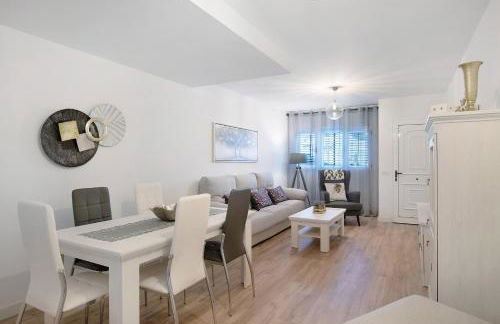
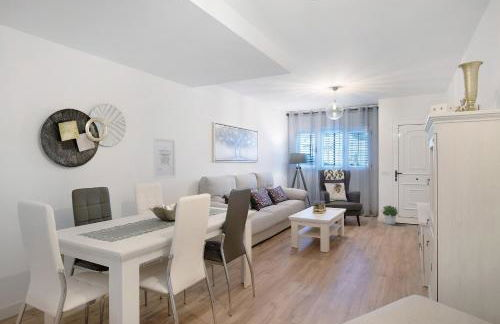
+ wall art (165, 158)
+ potted plant (389, 214)
